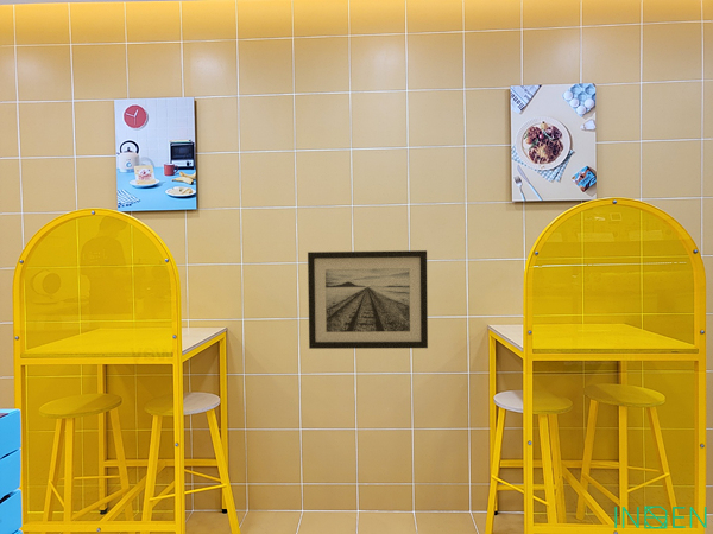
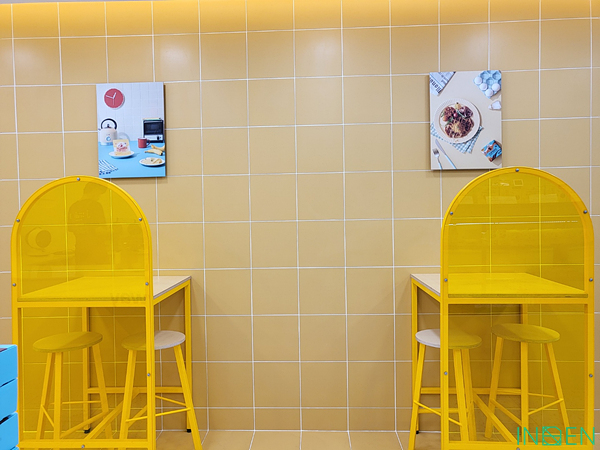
- wall art (367, 299)
